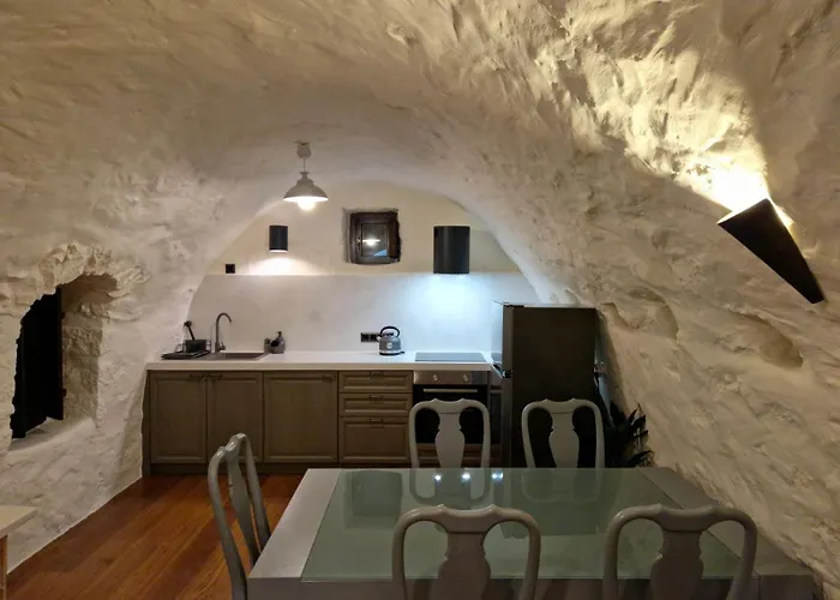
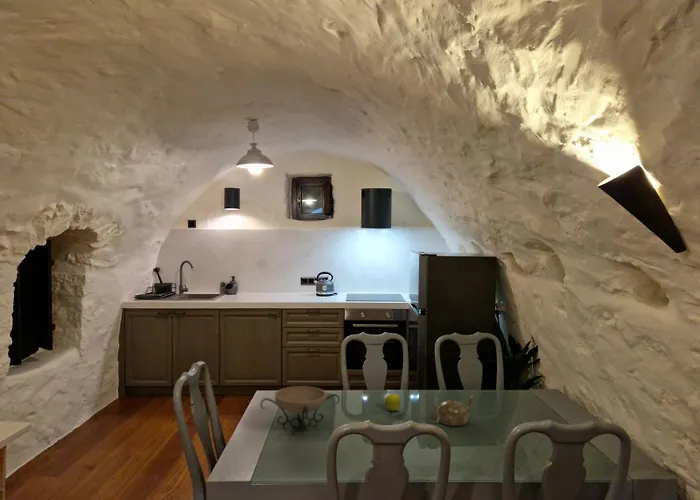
+ teapot (454, 409)
+ fruit (392, 401)
+ decorative bowl (300, 411)
